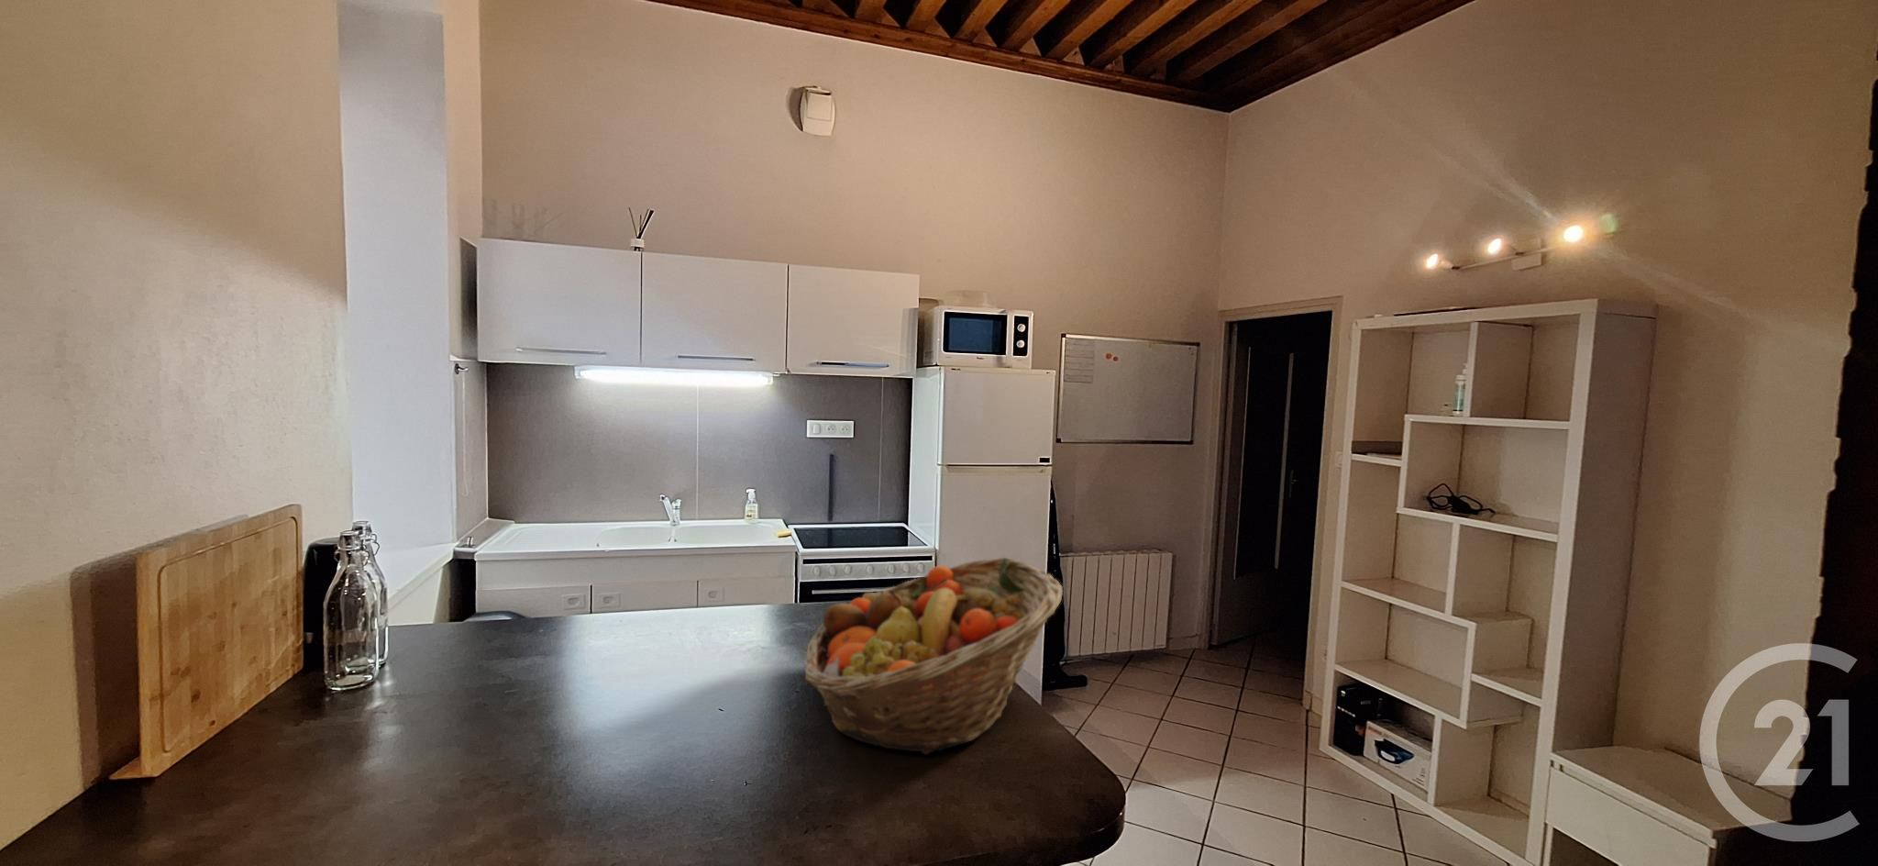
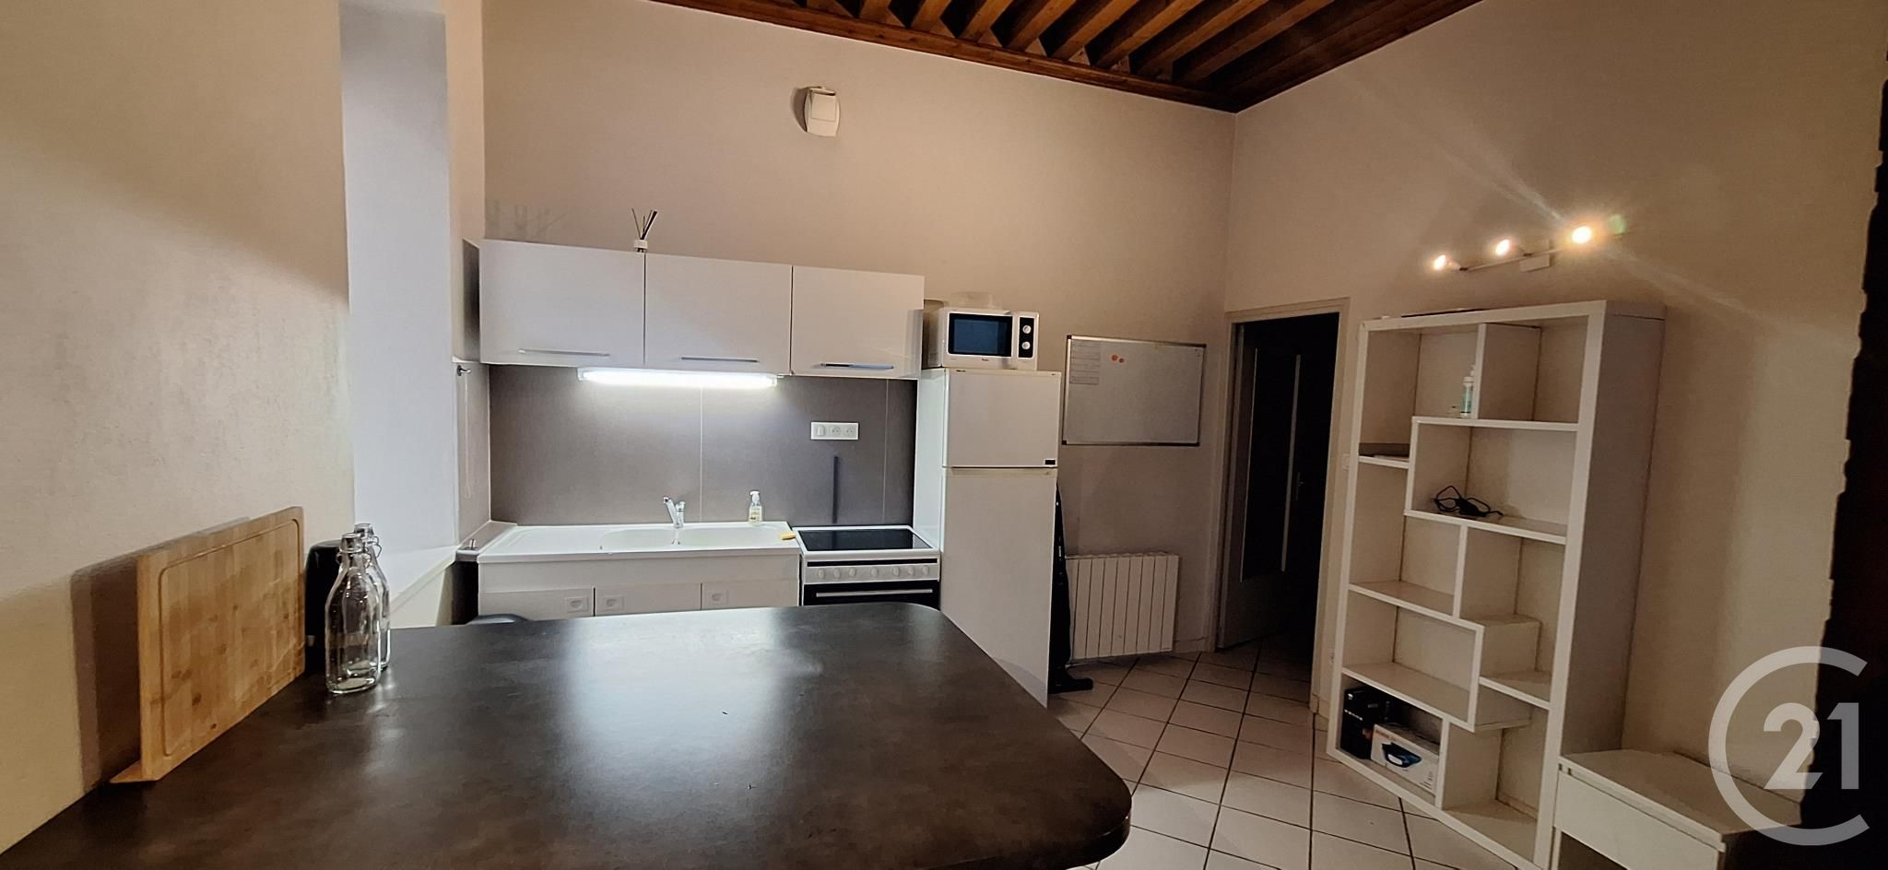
- fruit basket (931, 638)
